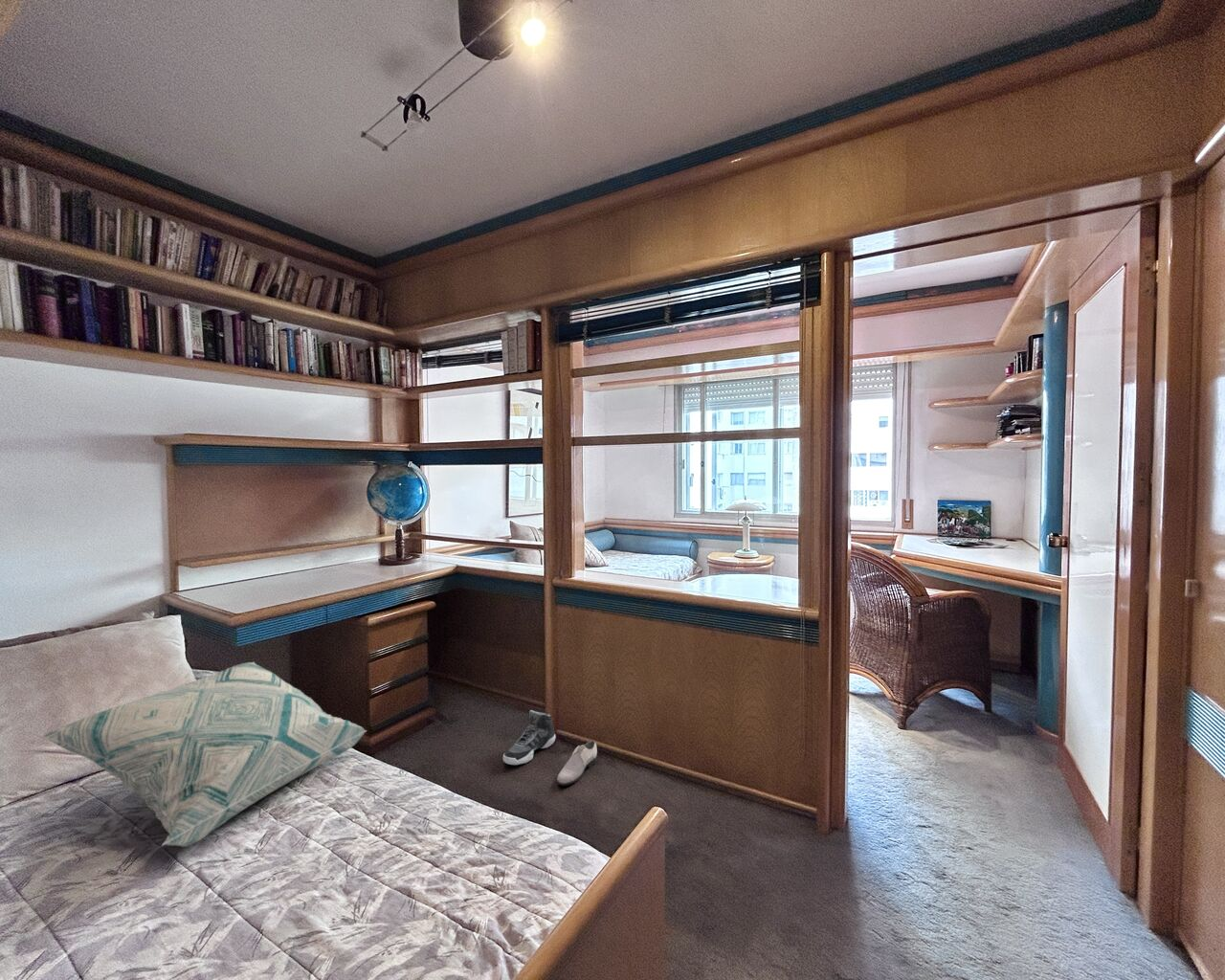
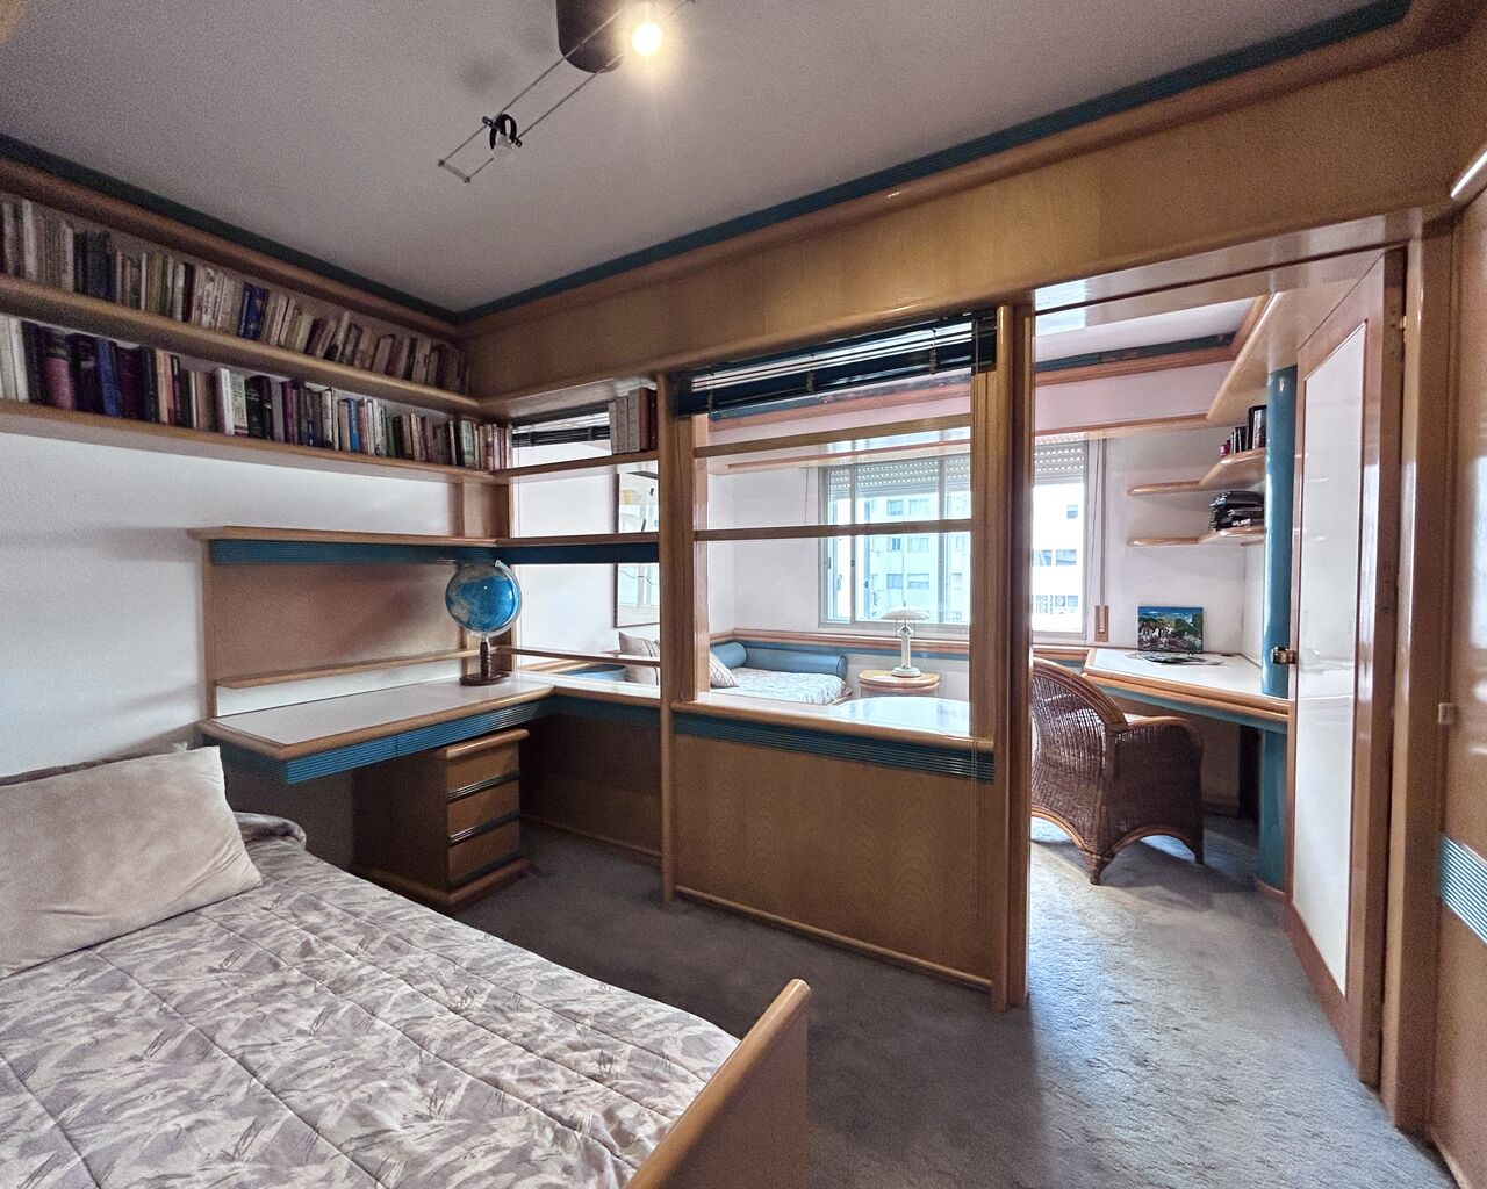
- decorative pillow (221, 738)
- sneaker (528, 733)
- shoe (576, 760)
